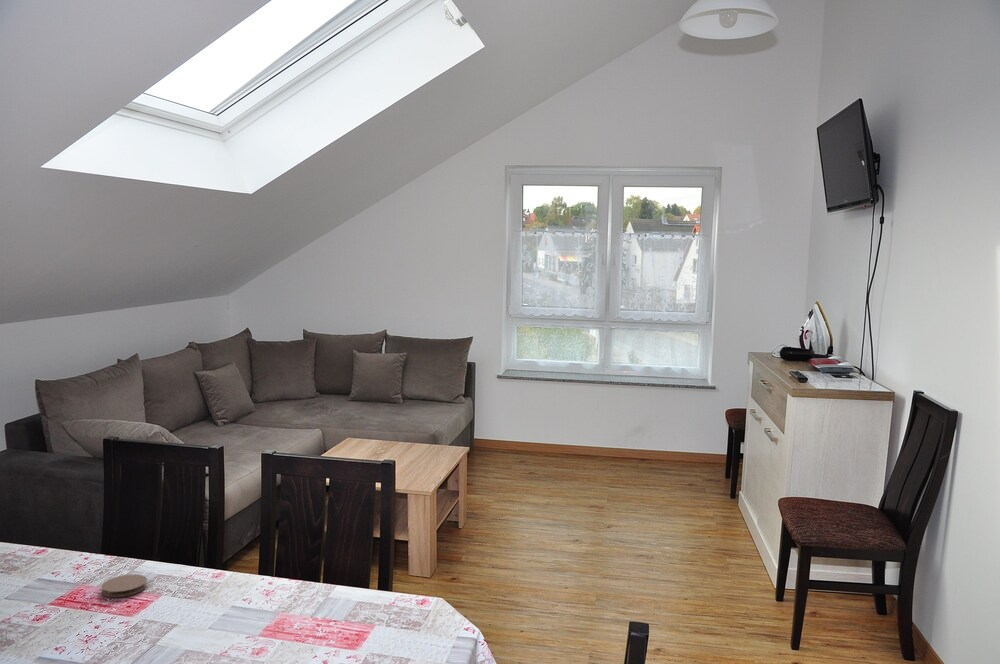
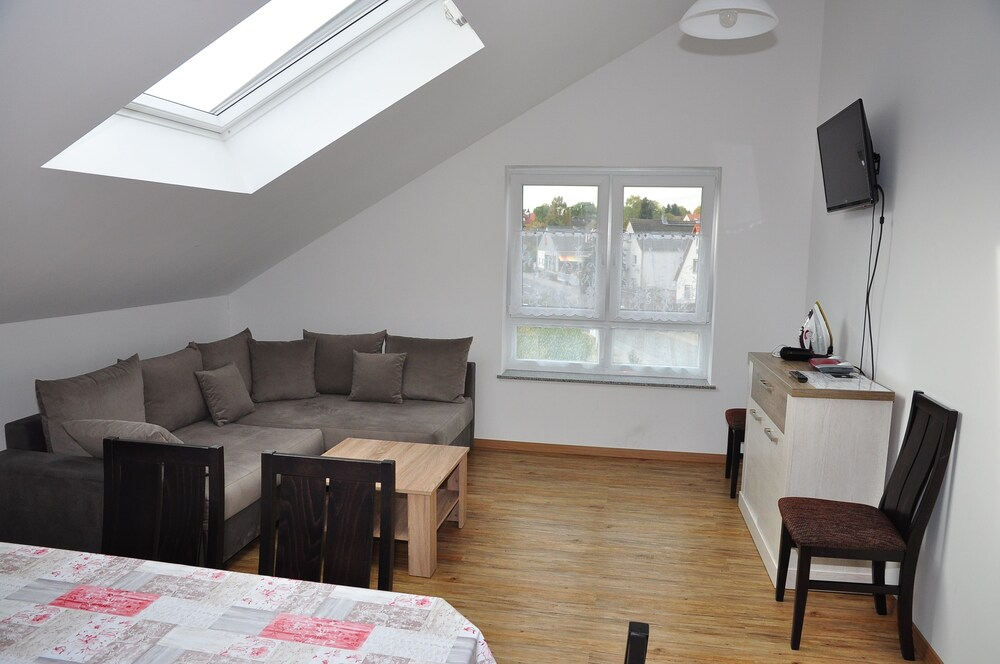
- coaster (124, 585)
